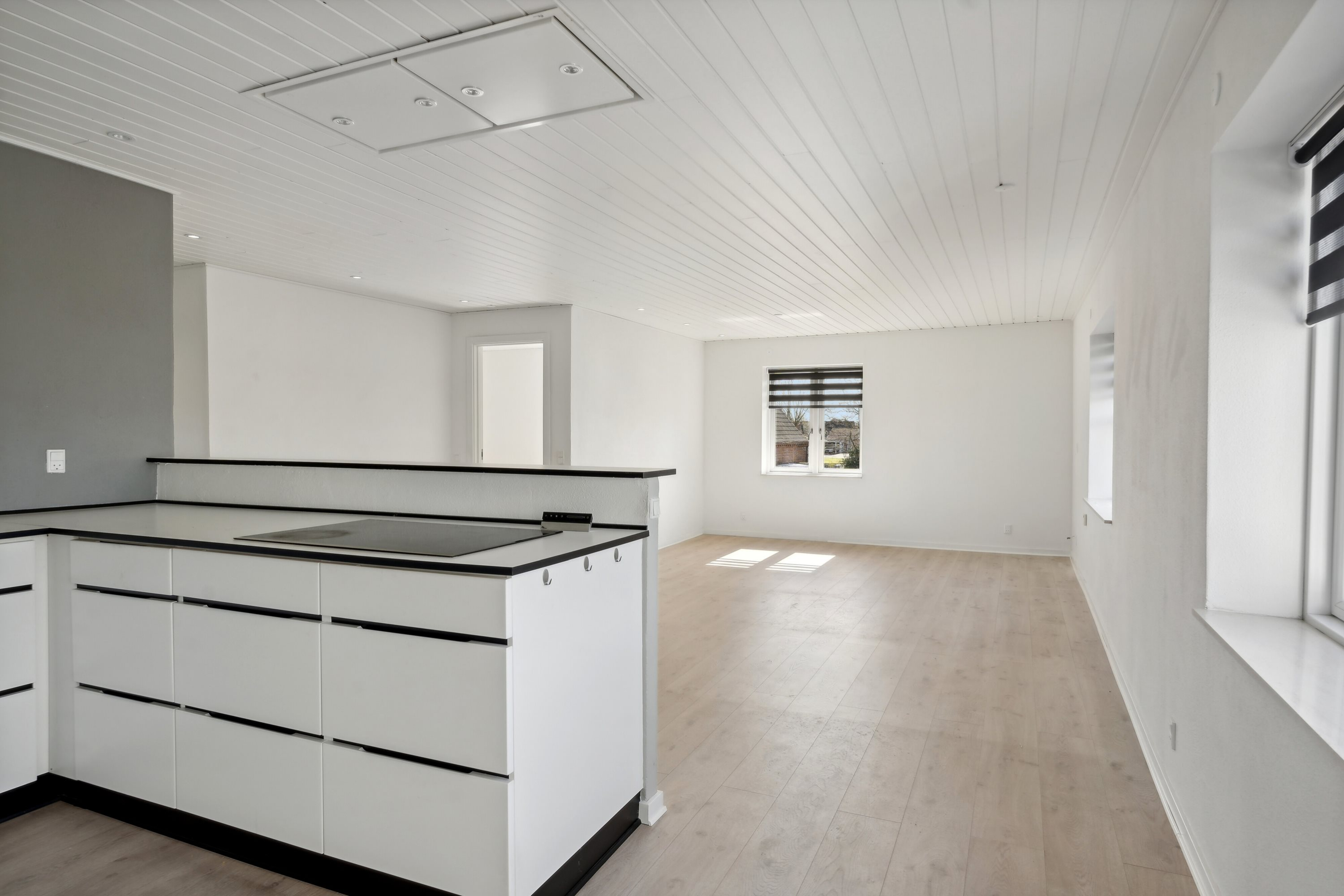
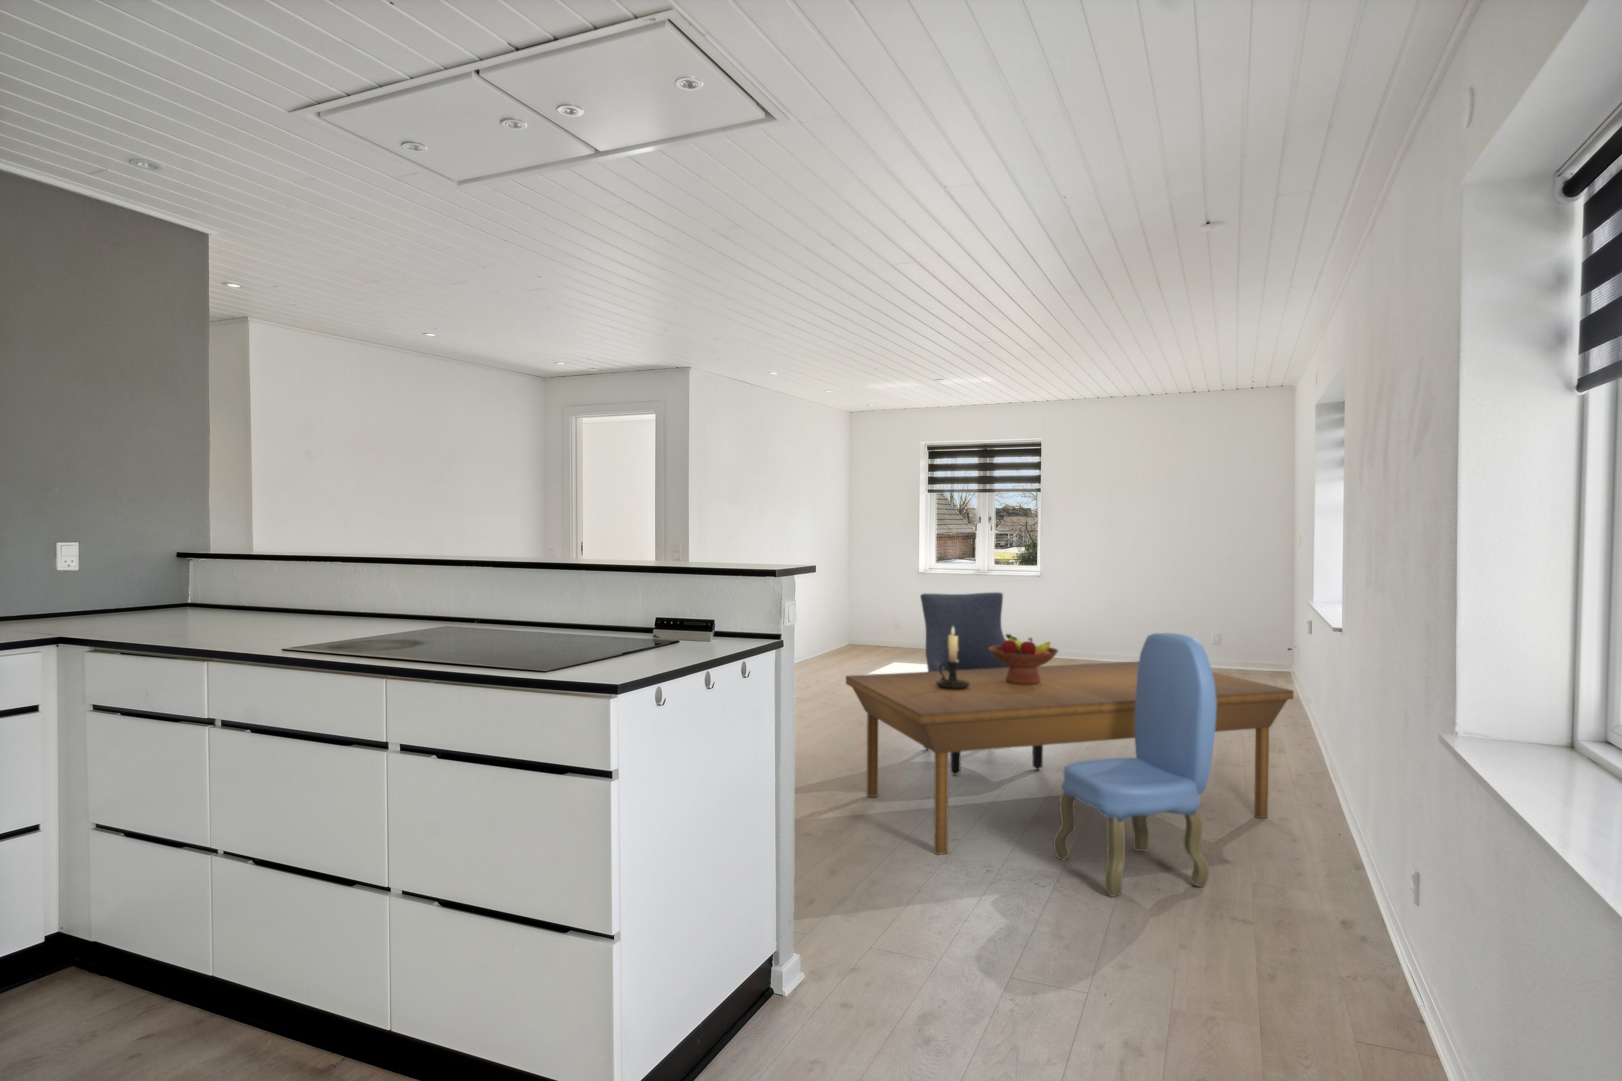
+ chair (978, 668)
+ candle holder (950, 655)
+ fruit bowl (1023, 659)
+ dining table (1060, 743)
+ dining chair (1136, 752)
